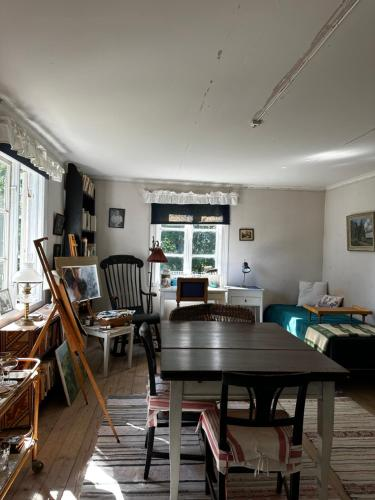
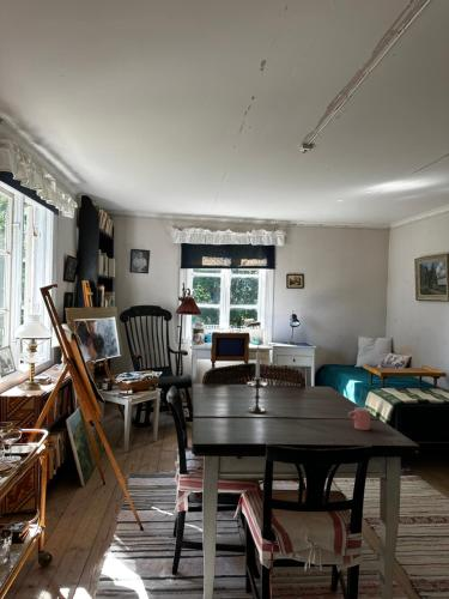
+ candlestick (257, 377)
+ cup (358, 418)
